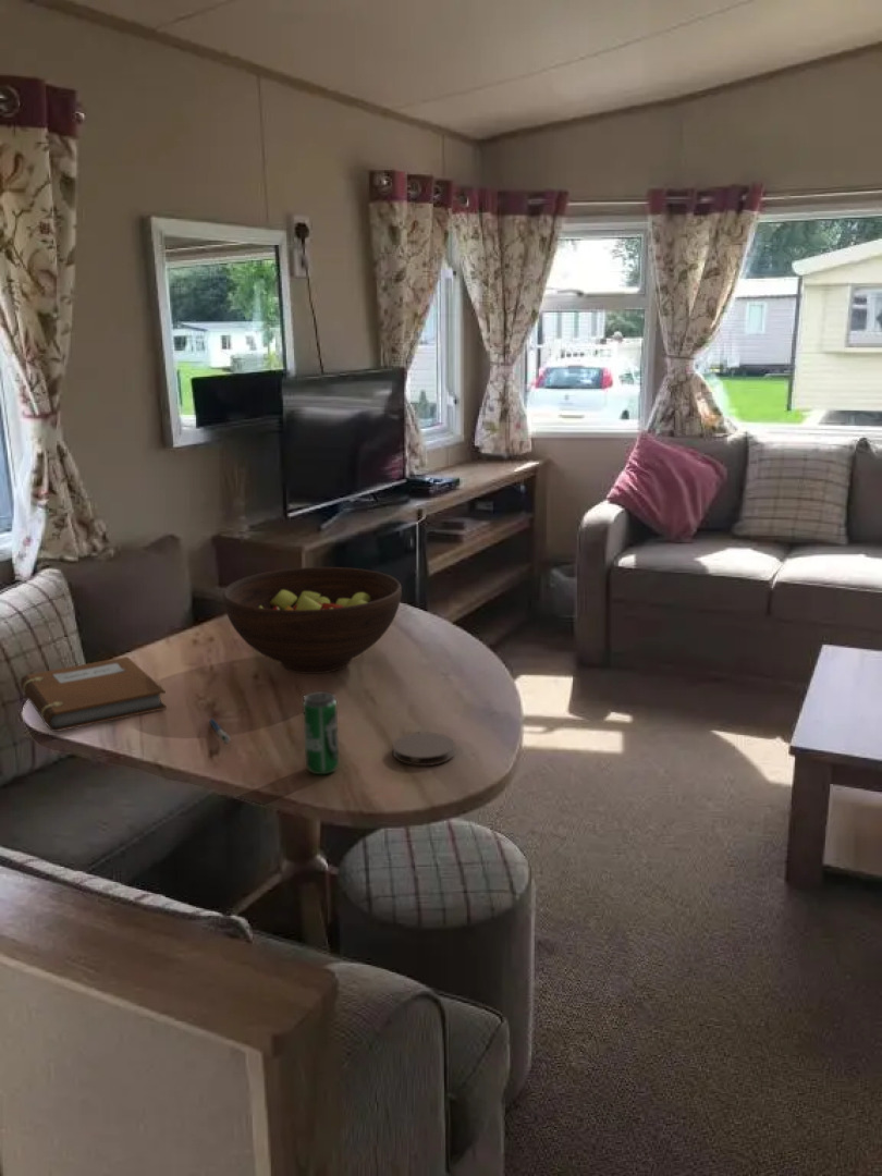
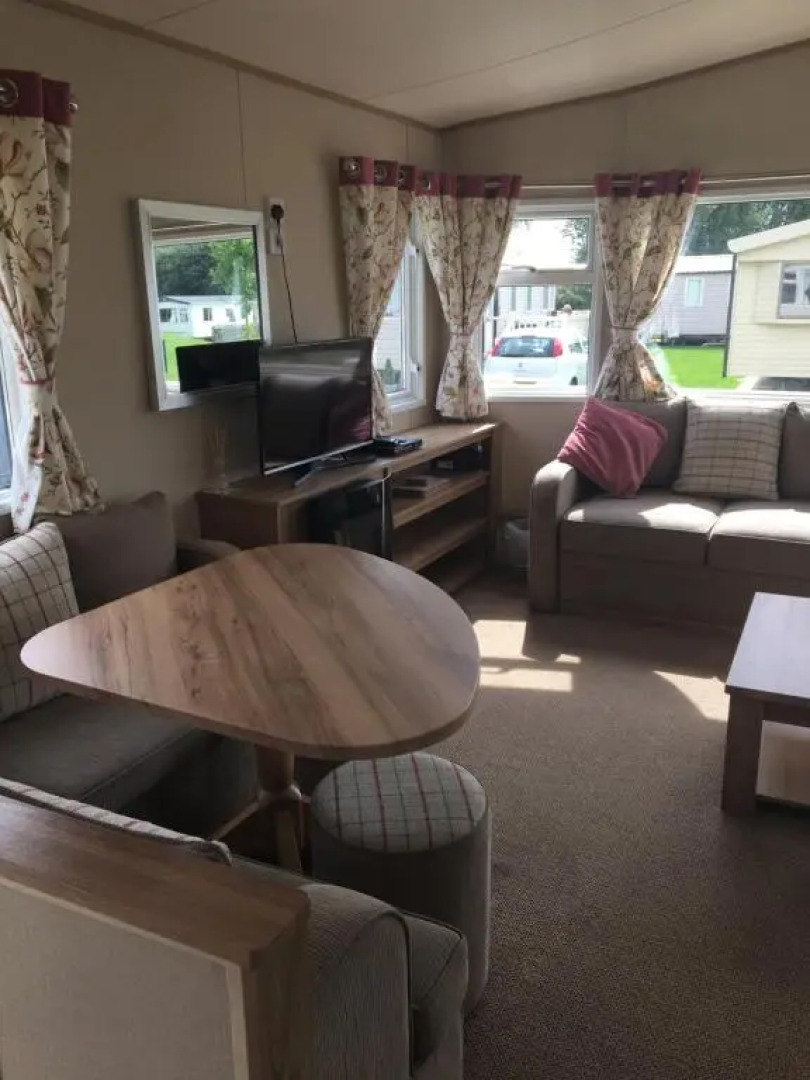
- beverage can (320, 733)
- pen (220, 730)
- notebook (89, 690)
- fruit bowl (314, 626)
- coaster (424, 748)
